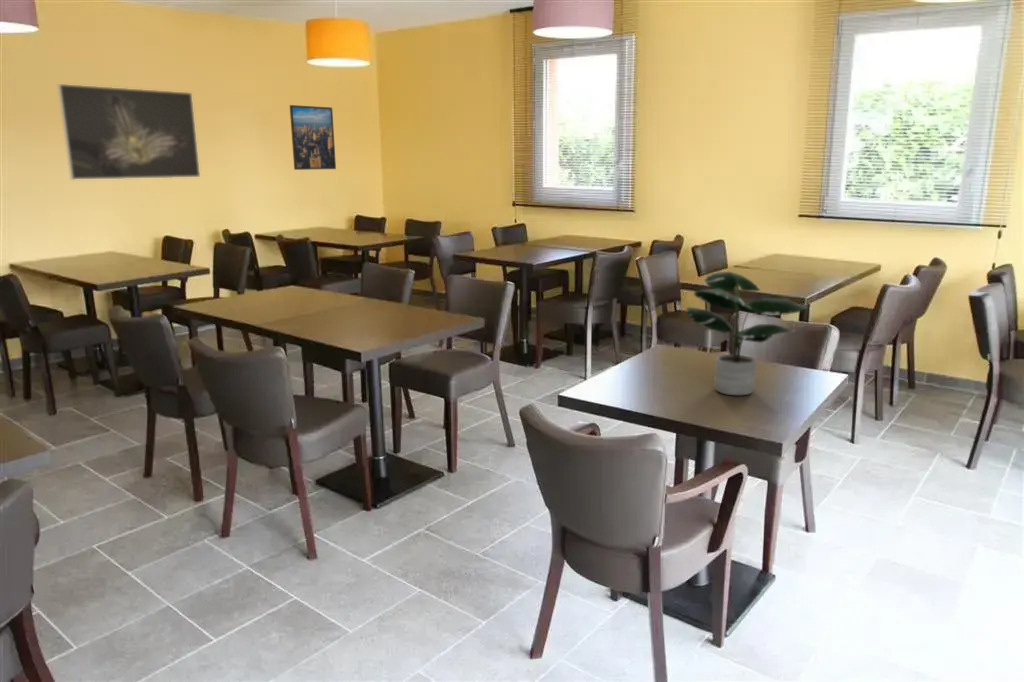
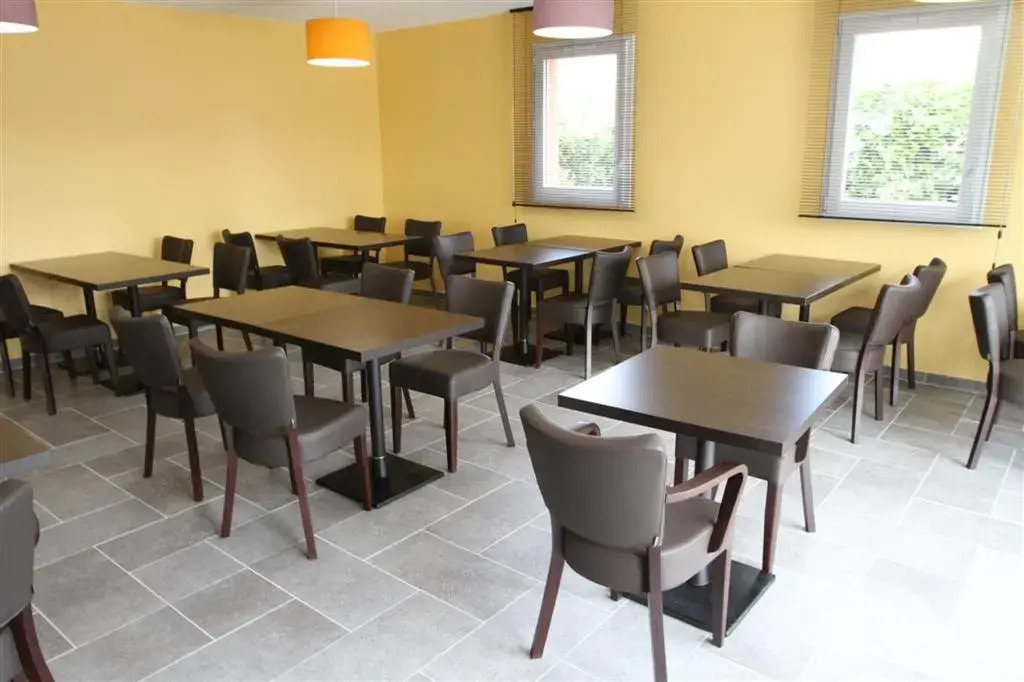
- potted plant (742, 334)
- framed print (313, 138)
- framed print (134, 134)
